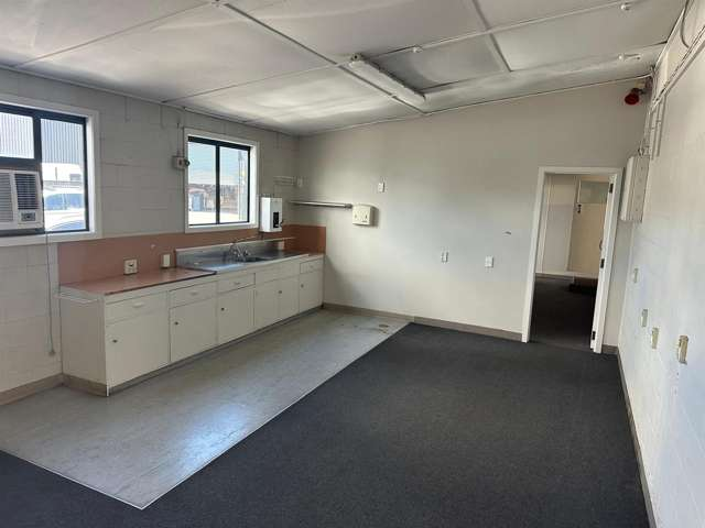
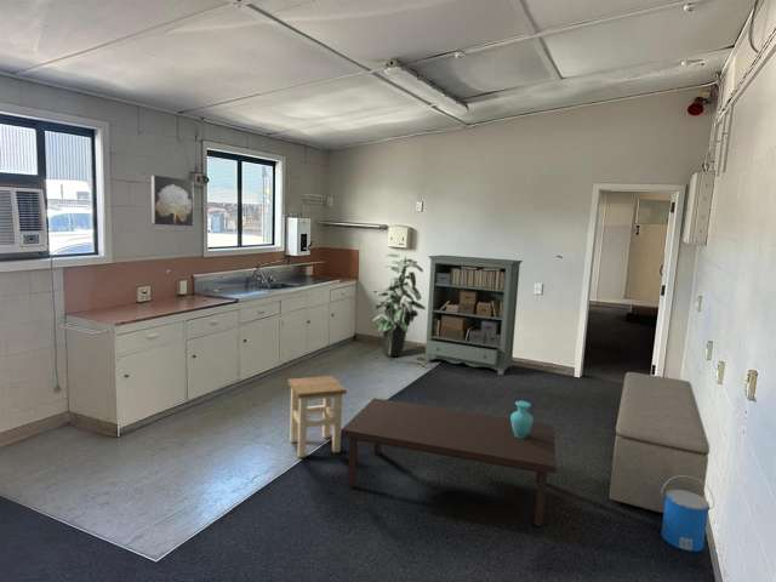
+ wall art (172, 201)
+ stool (314, 412)
+ bench (655, 429)
+ bookshelf (469, 312)
+ coffee table (451, 436)
+ bucket (685, 508)
+ indoor plant (395, 304)
